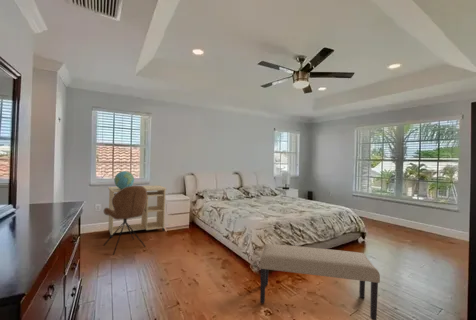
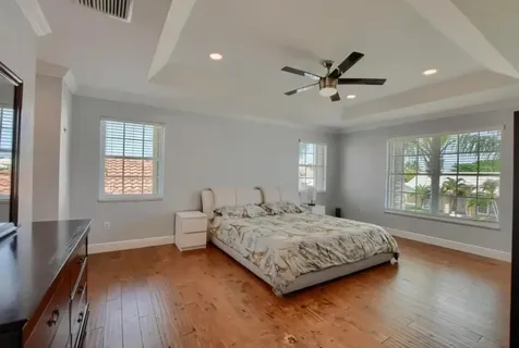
- bench (314, 274)
- chair (126, 215)
- desk (143, 212)
- globe (124, 180)
